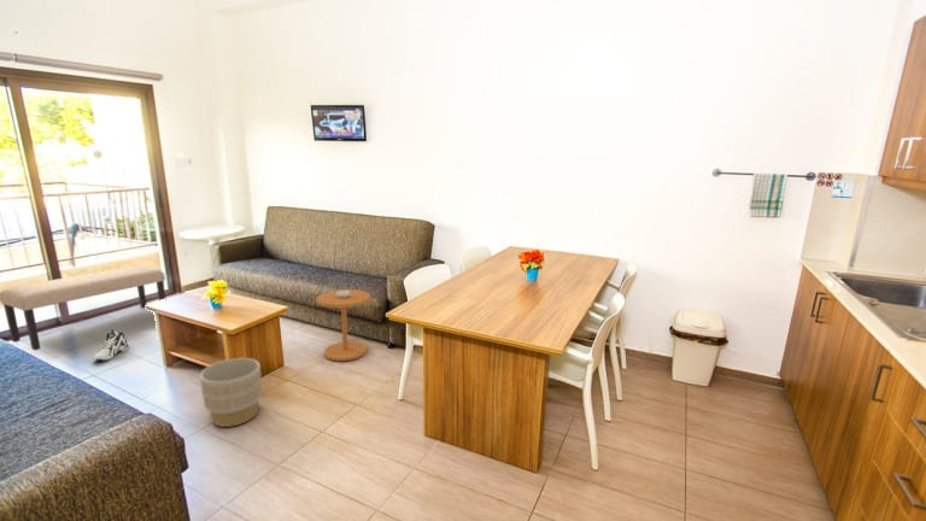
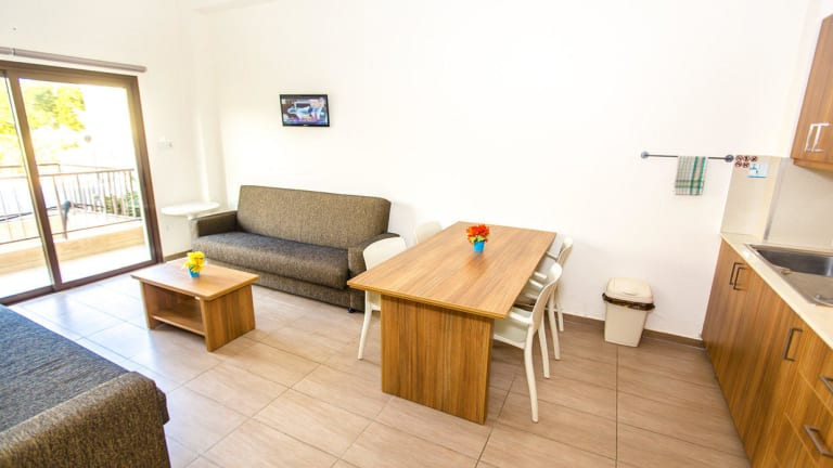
- side table (344, 322)
- planter (233, 392)
- bench (92, 295)
- sneaker (109, 343)
